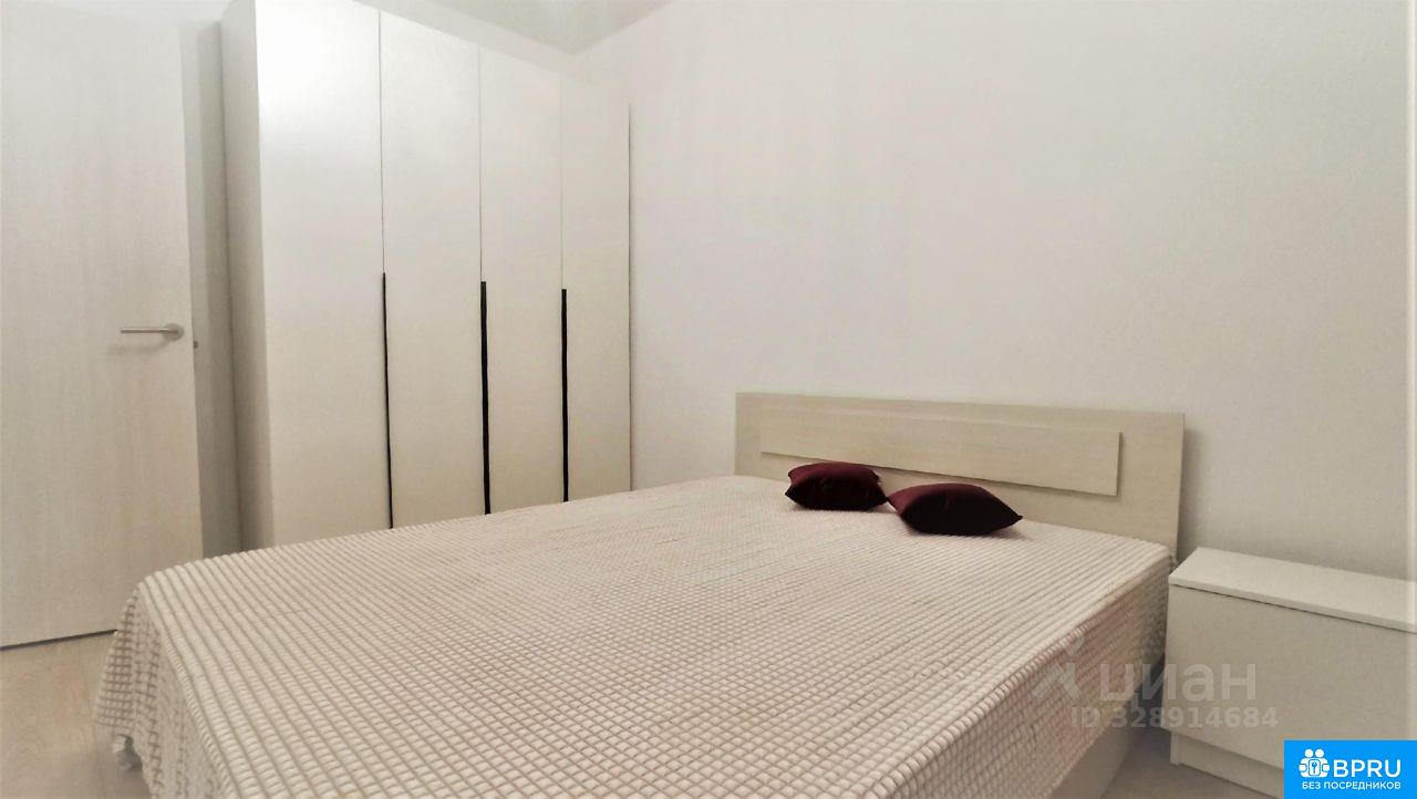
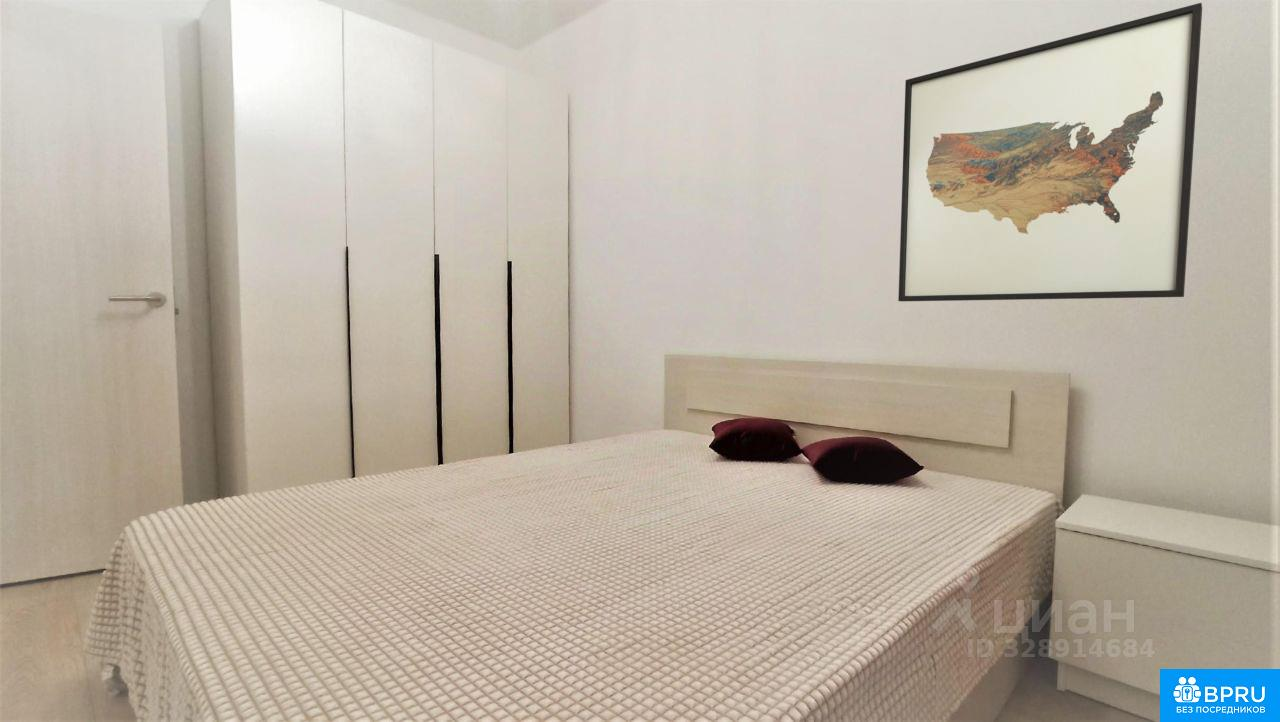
+ wall art (1028, 175)
